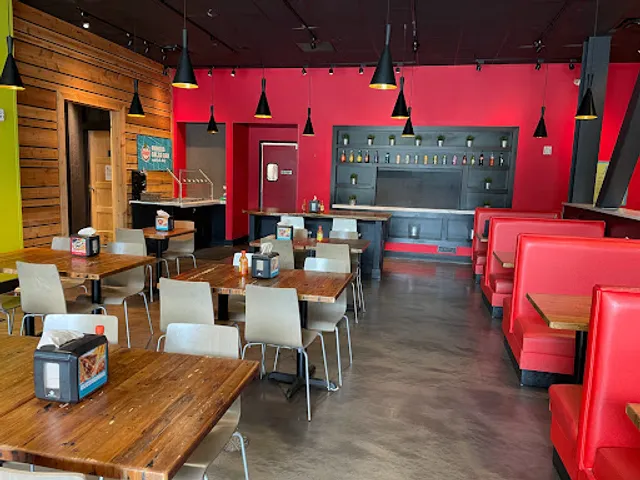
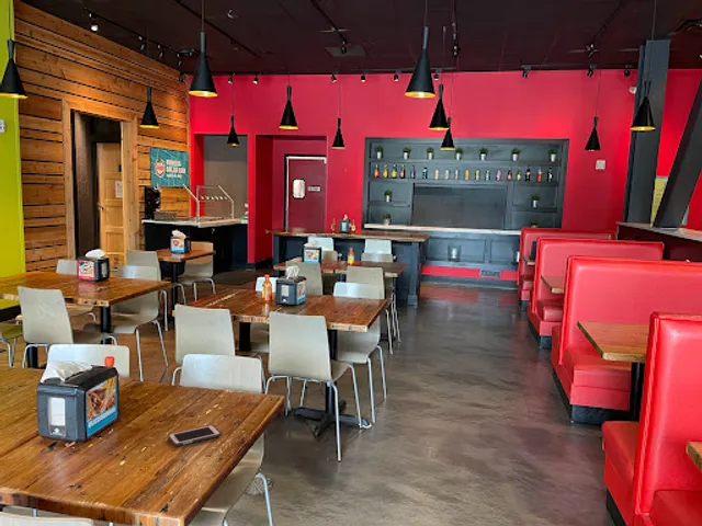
+ cell phone (194, 435)
